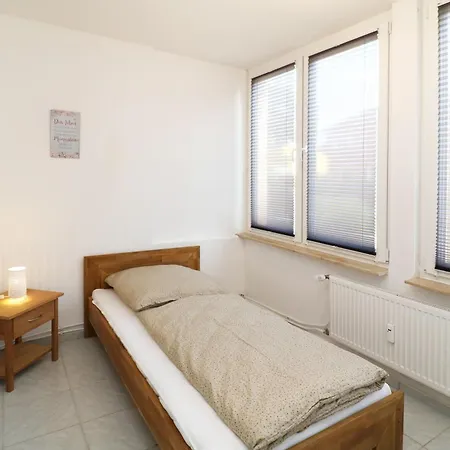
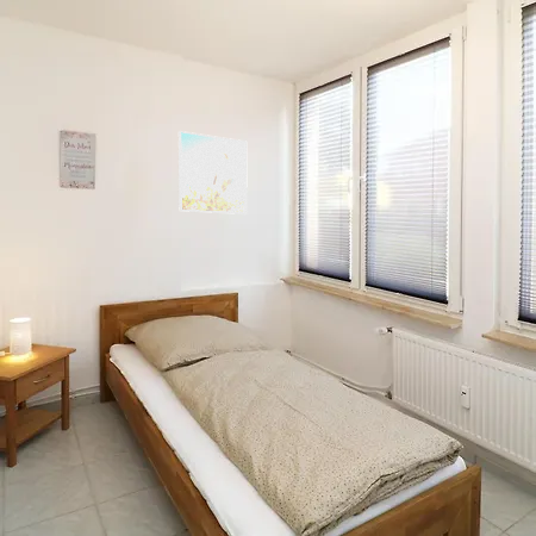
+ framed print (214, 174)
